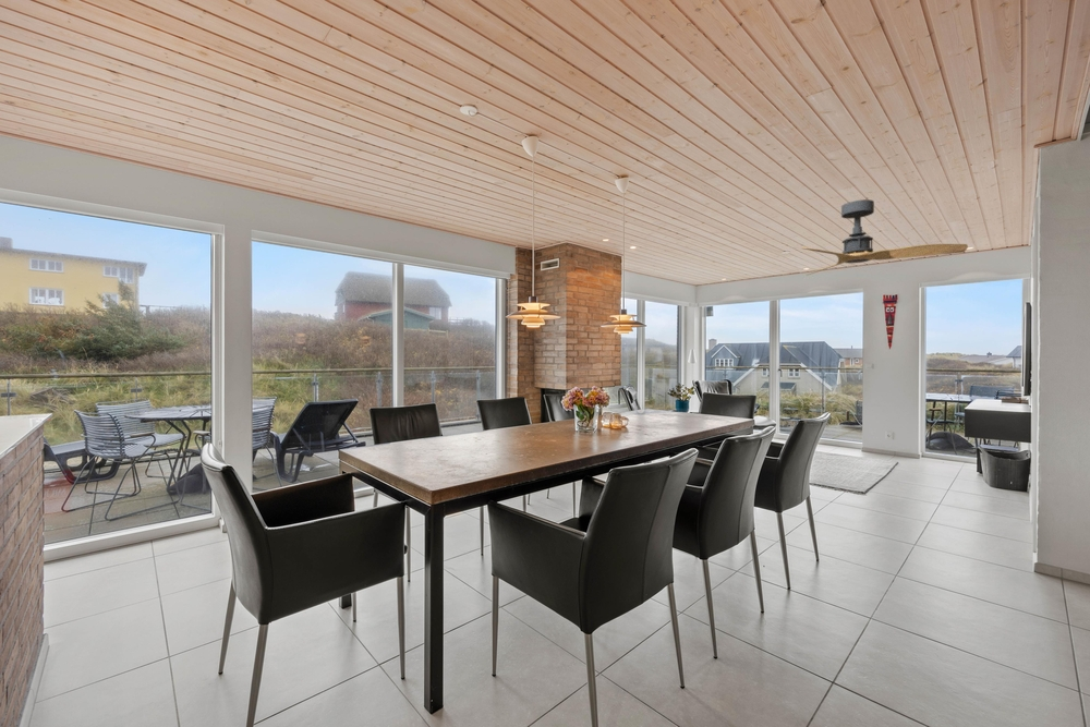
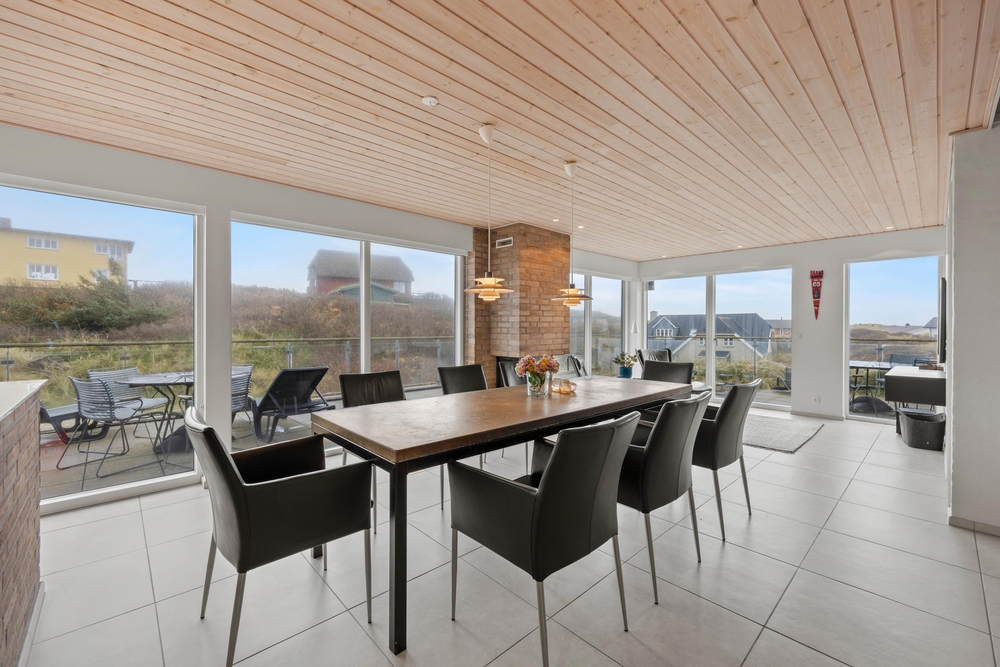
- ceiling fan (872, 238)
